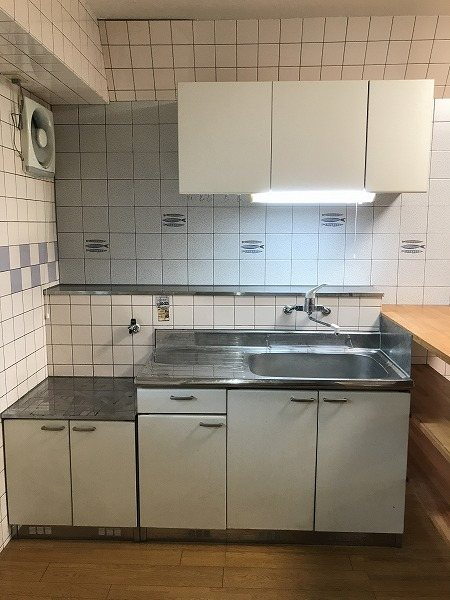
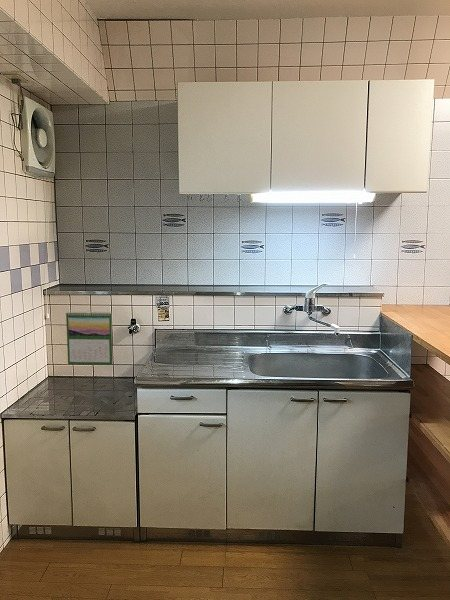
+ calendar (89, 337)
